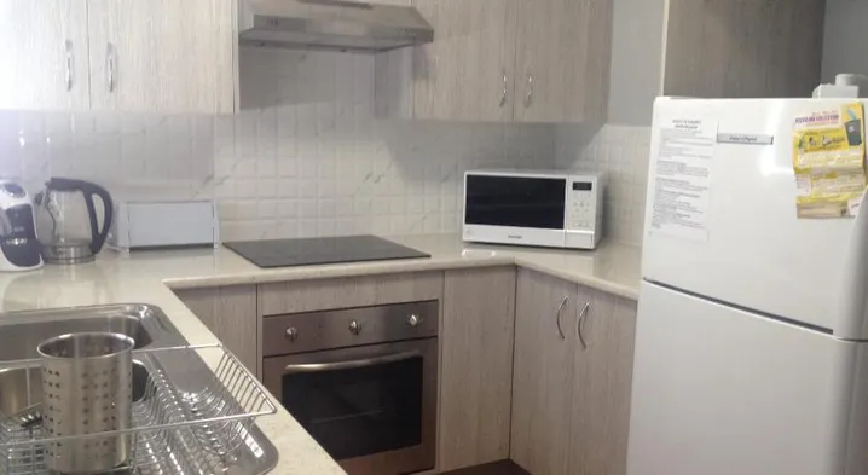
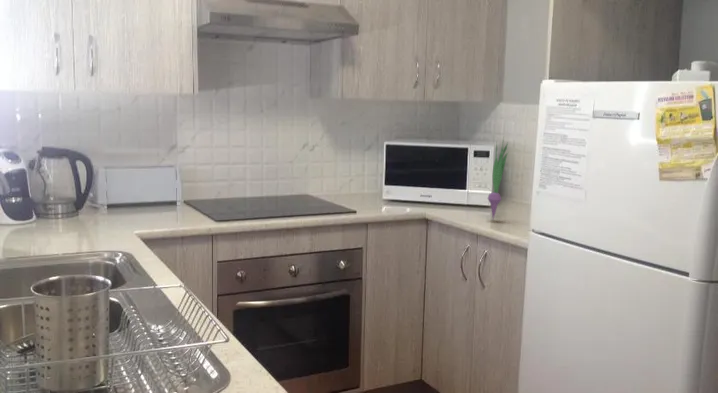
+ root vegetable (498, 177)
